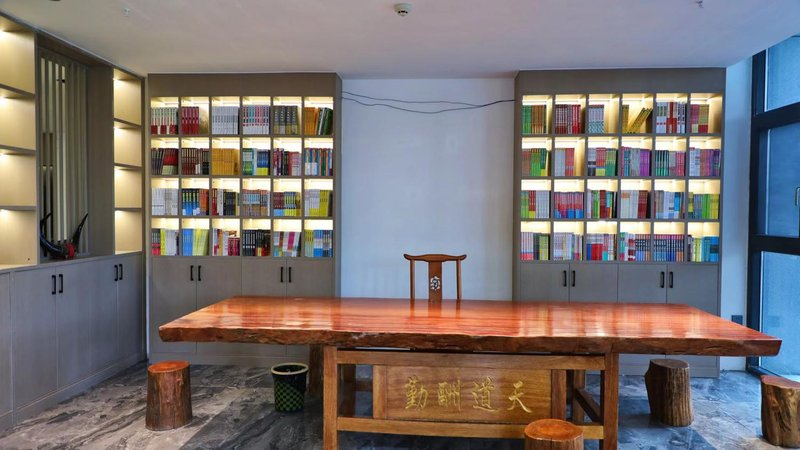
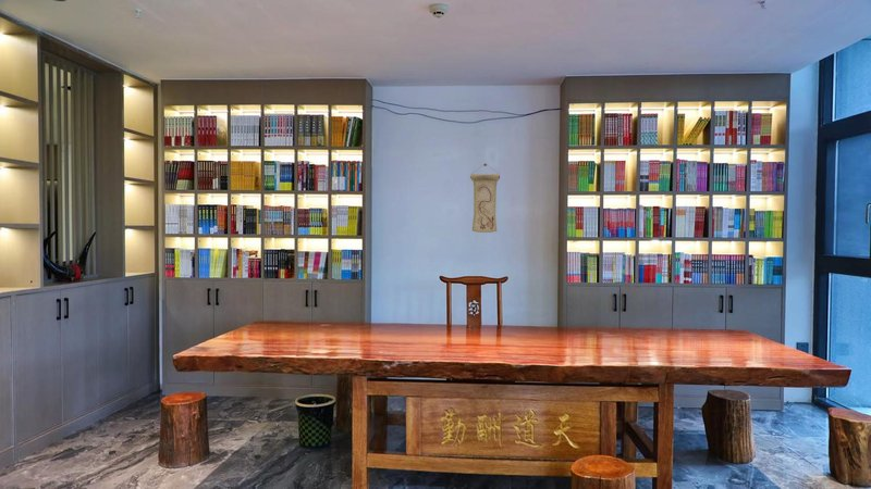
+ wall scroll (484, 197)
